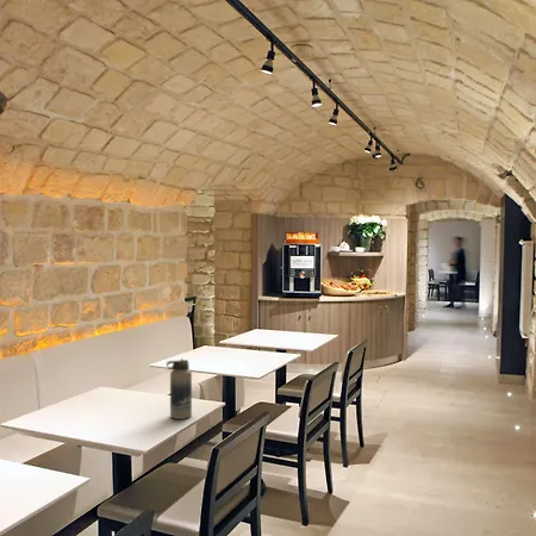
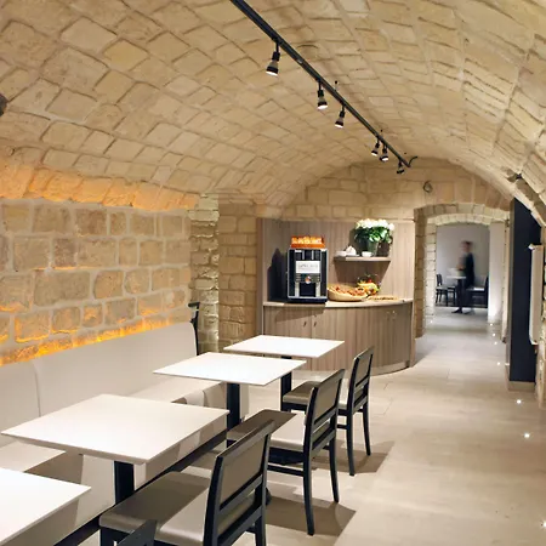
- water bottle (179, 387)
